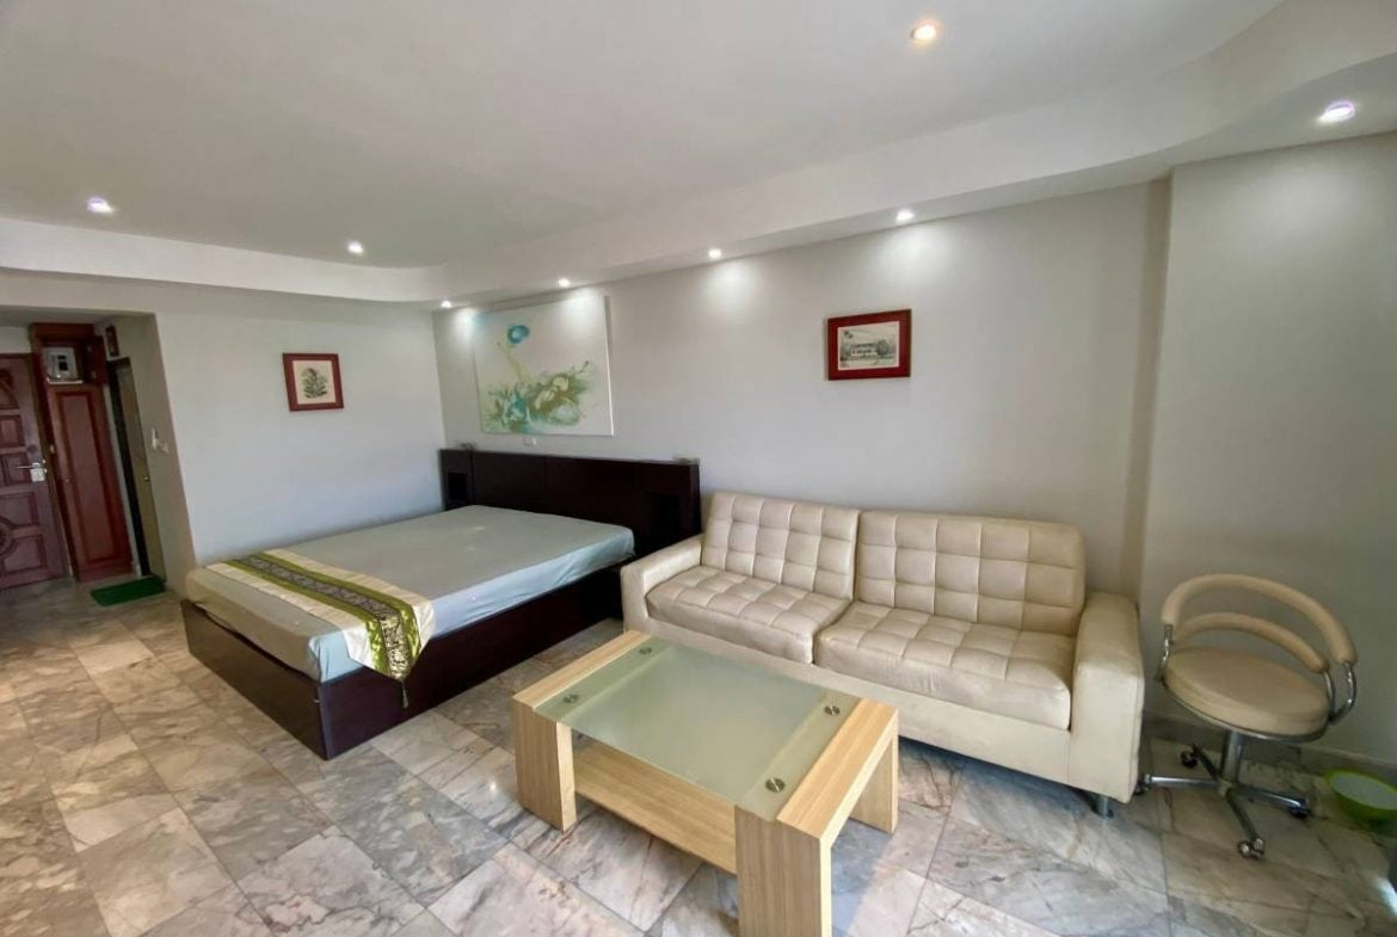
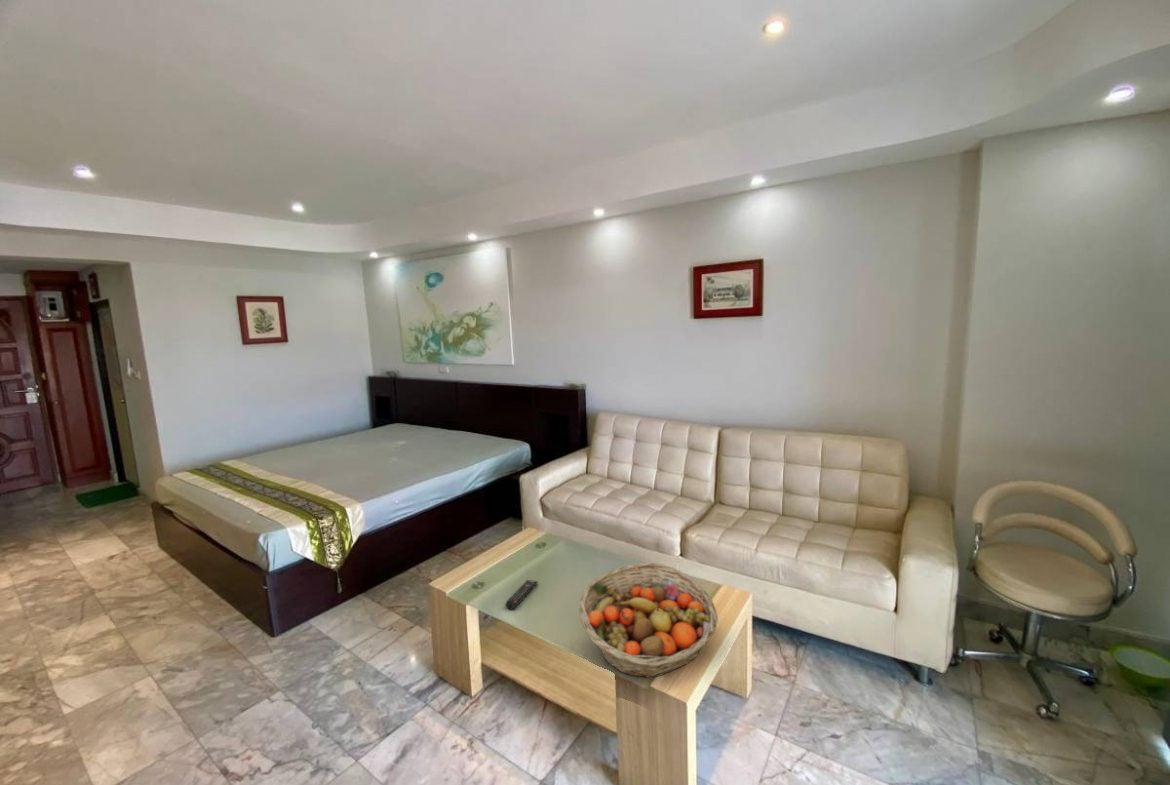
+ remote control (522, 593)
+ fruit basket (647, 617)
